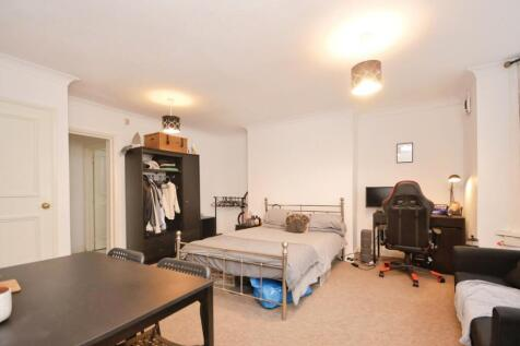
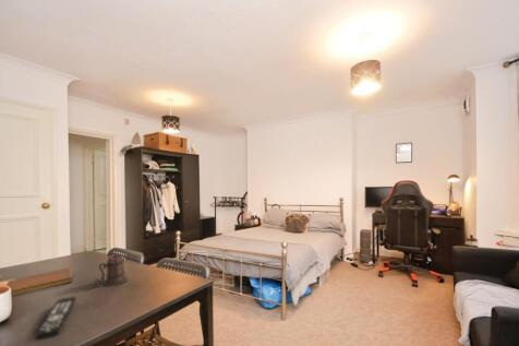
+ notebook (40, 281)
+ remote control (58, 315)
+ mug (111, 270)
